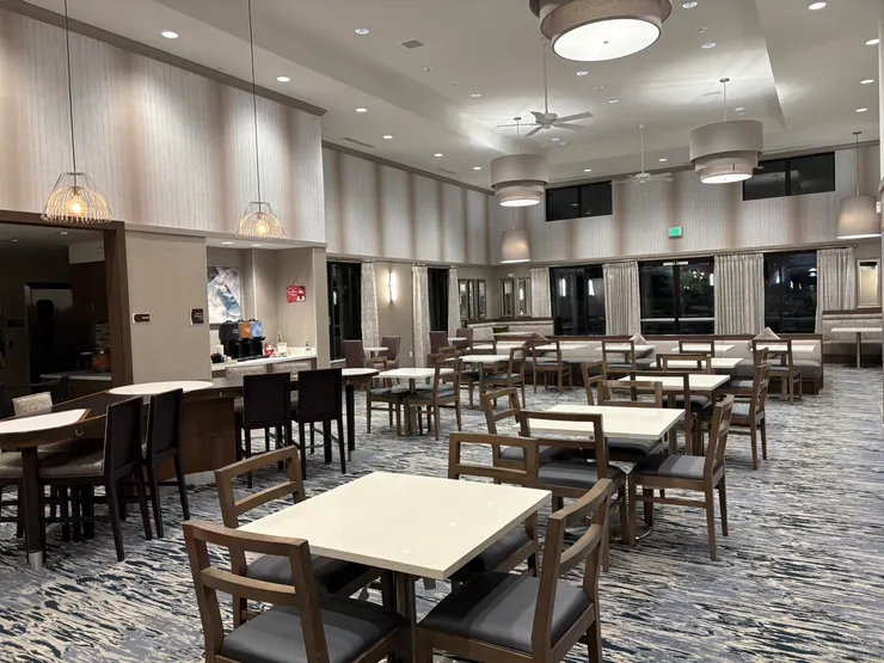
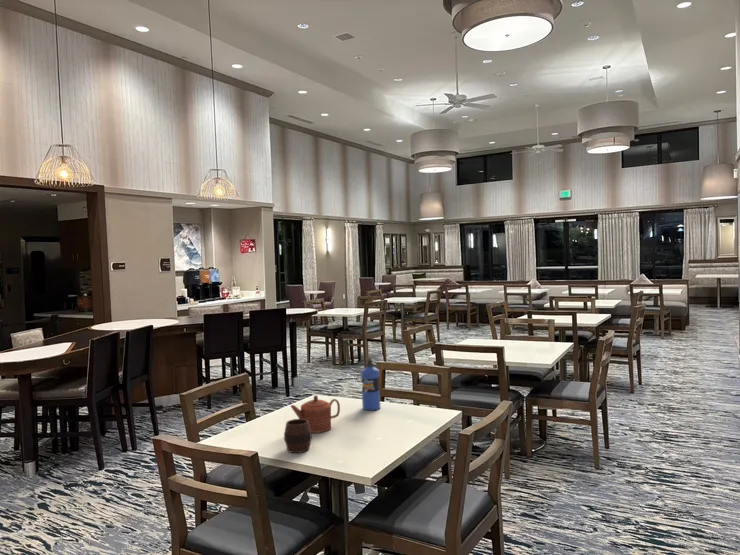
+ cup (297, 435)
+ teapot (315, 412)
+ water bottle (370, 383)
